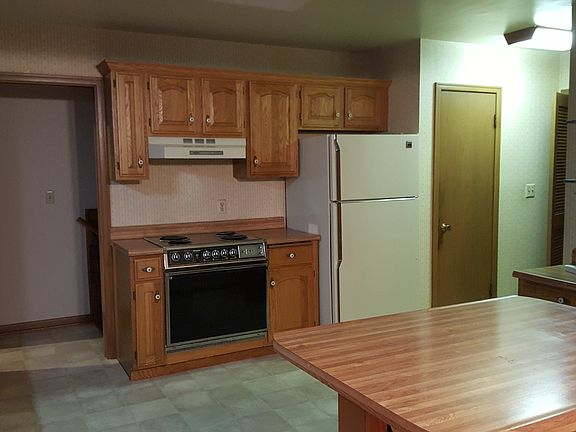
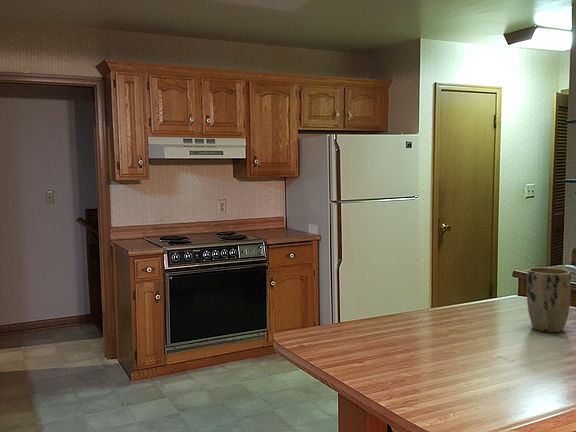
+ plant pot (548, 299)
